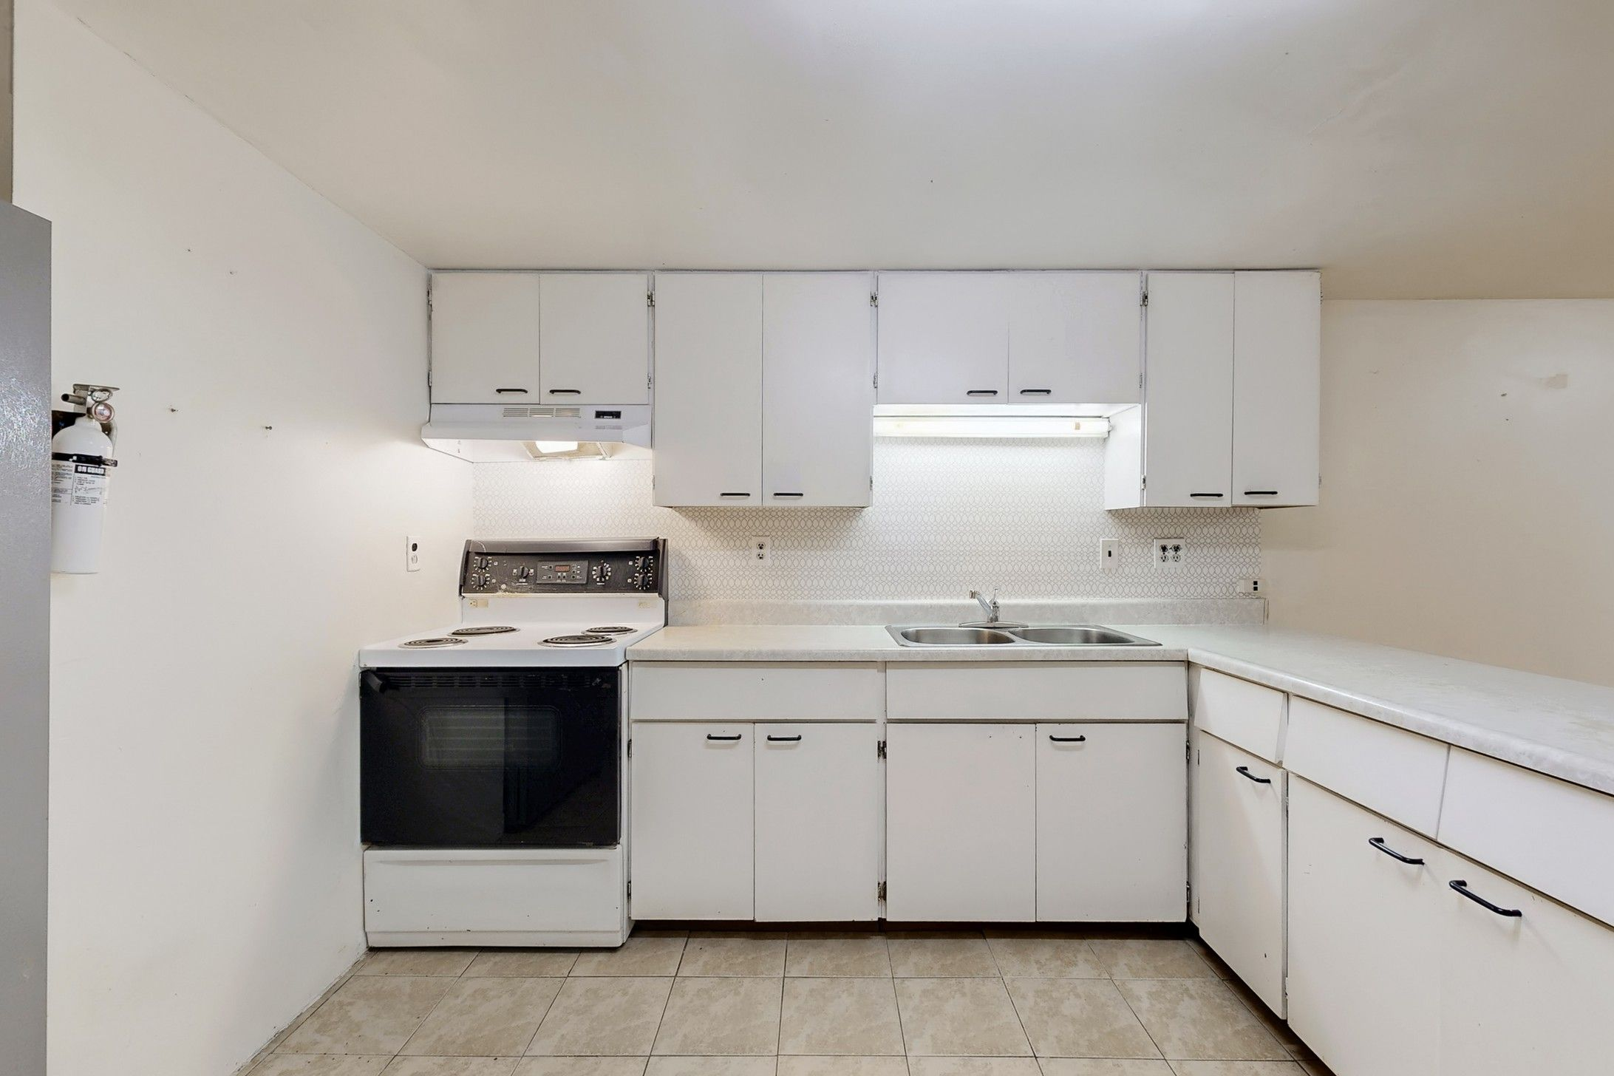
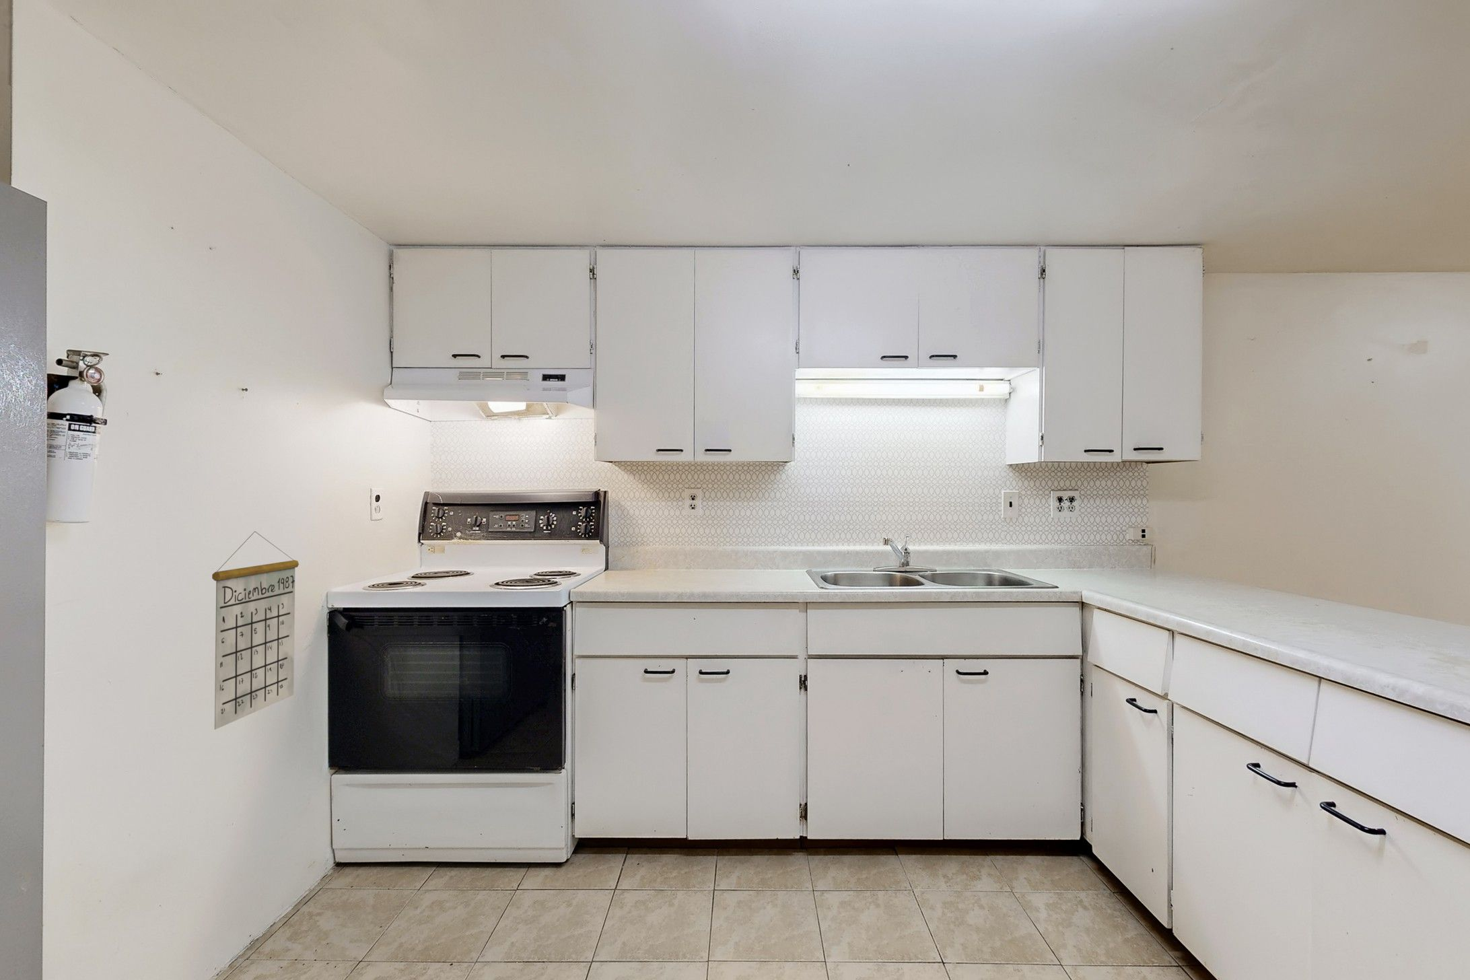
+ calendar (258, 620)
